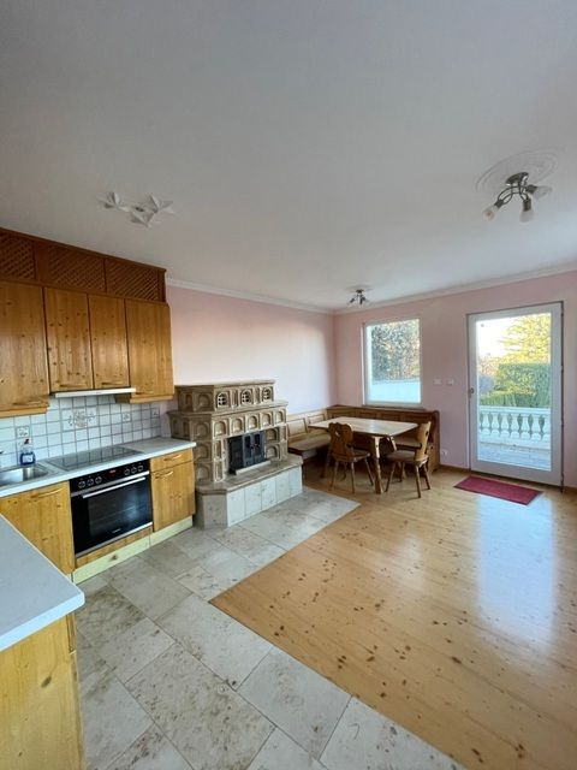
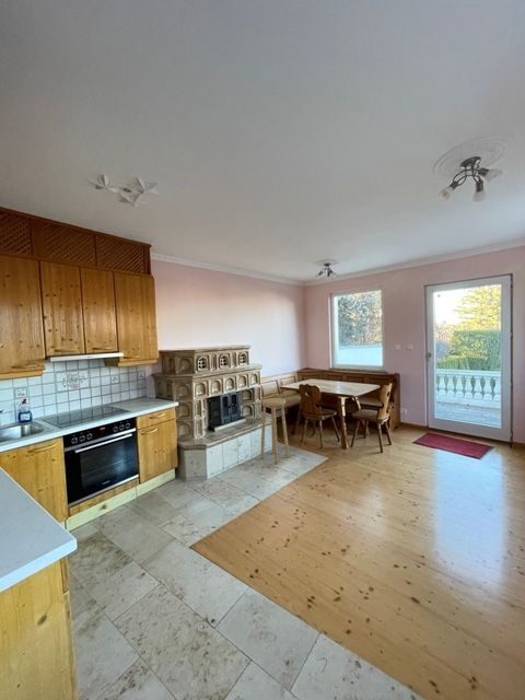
+ stool (273, 429)
